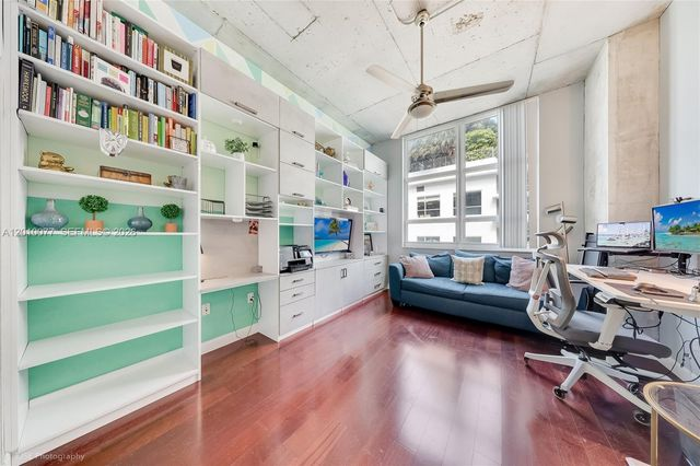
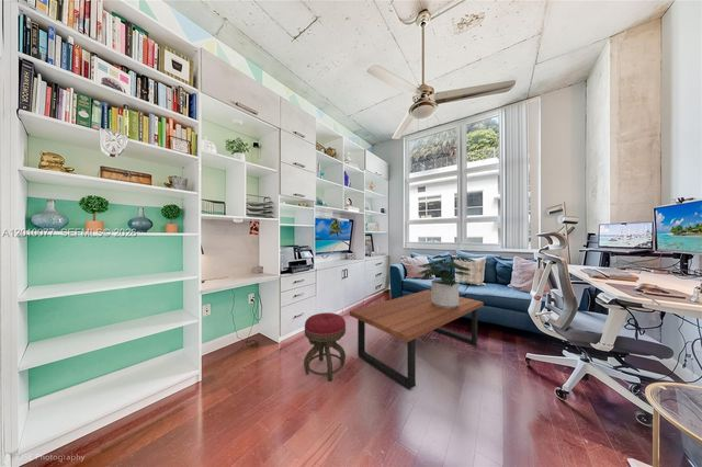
+ potted plant (442, 280)
+ coffee table (420, 328)
+ stool (325, 343)
